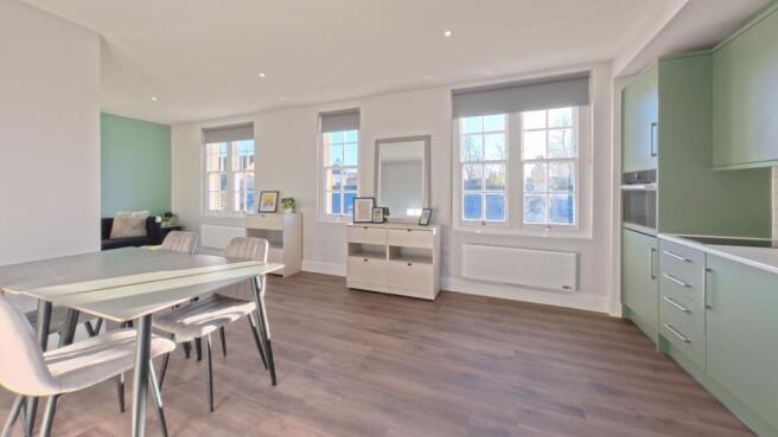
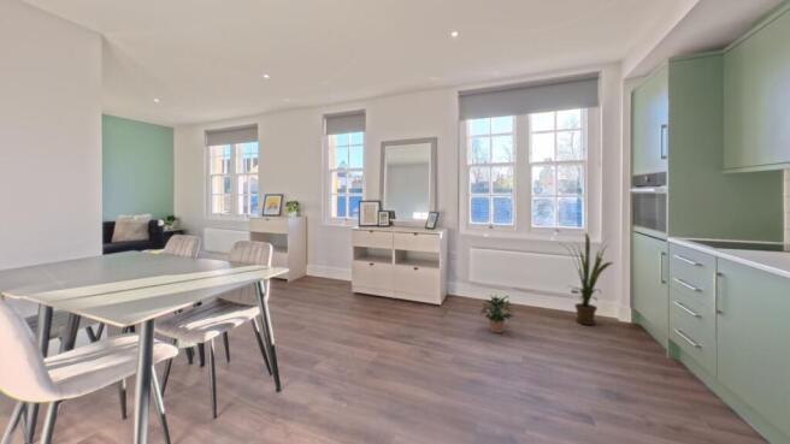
+ potted plant (497, 310)
+ house plant (584, 277)
